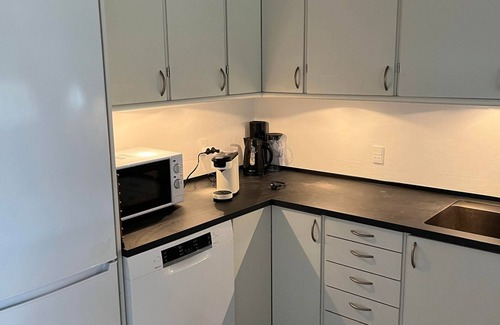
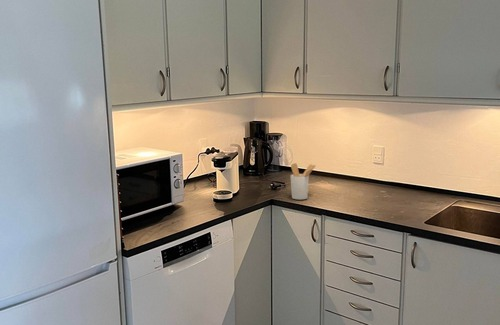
+ utensil holder (303, 180)
